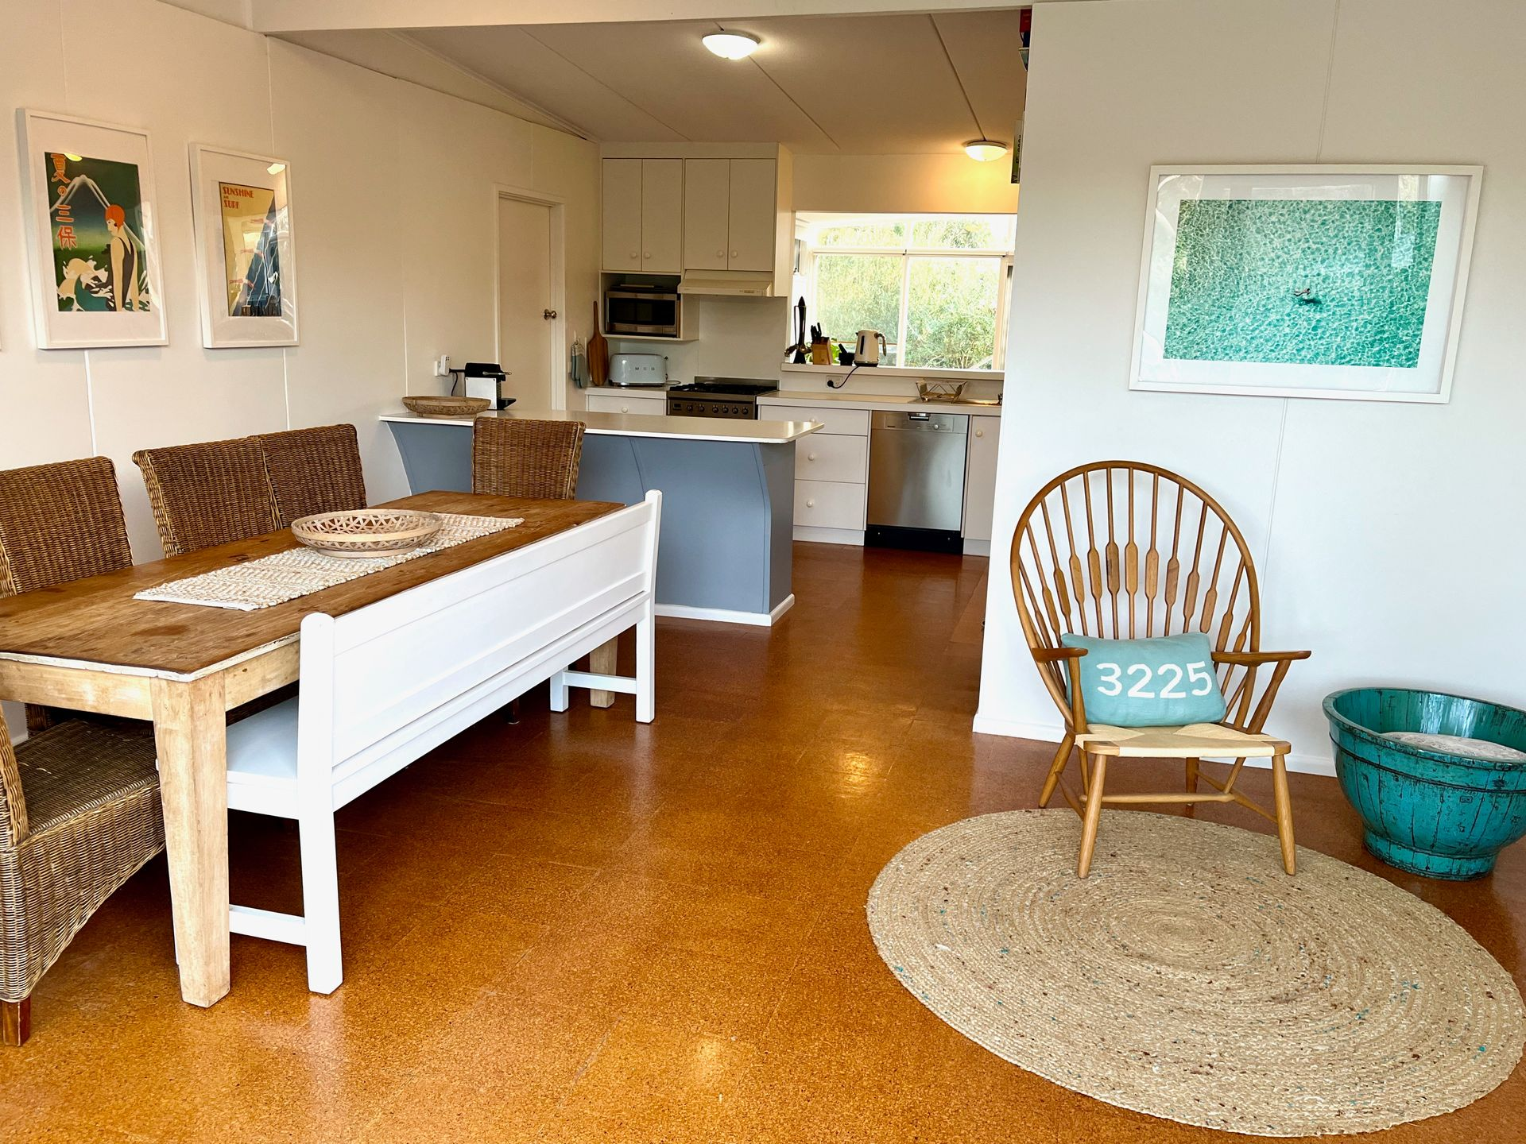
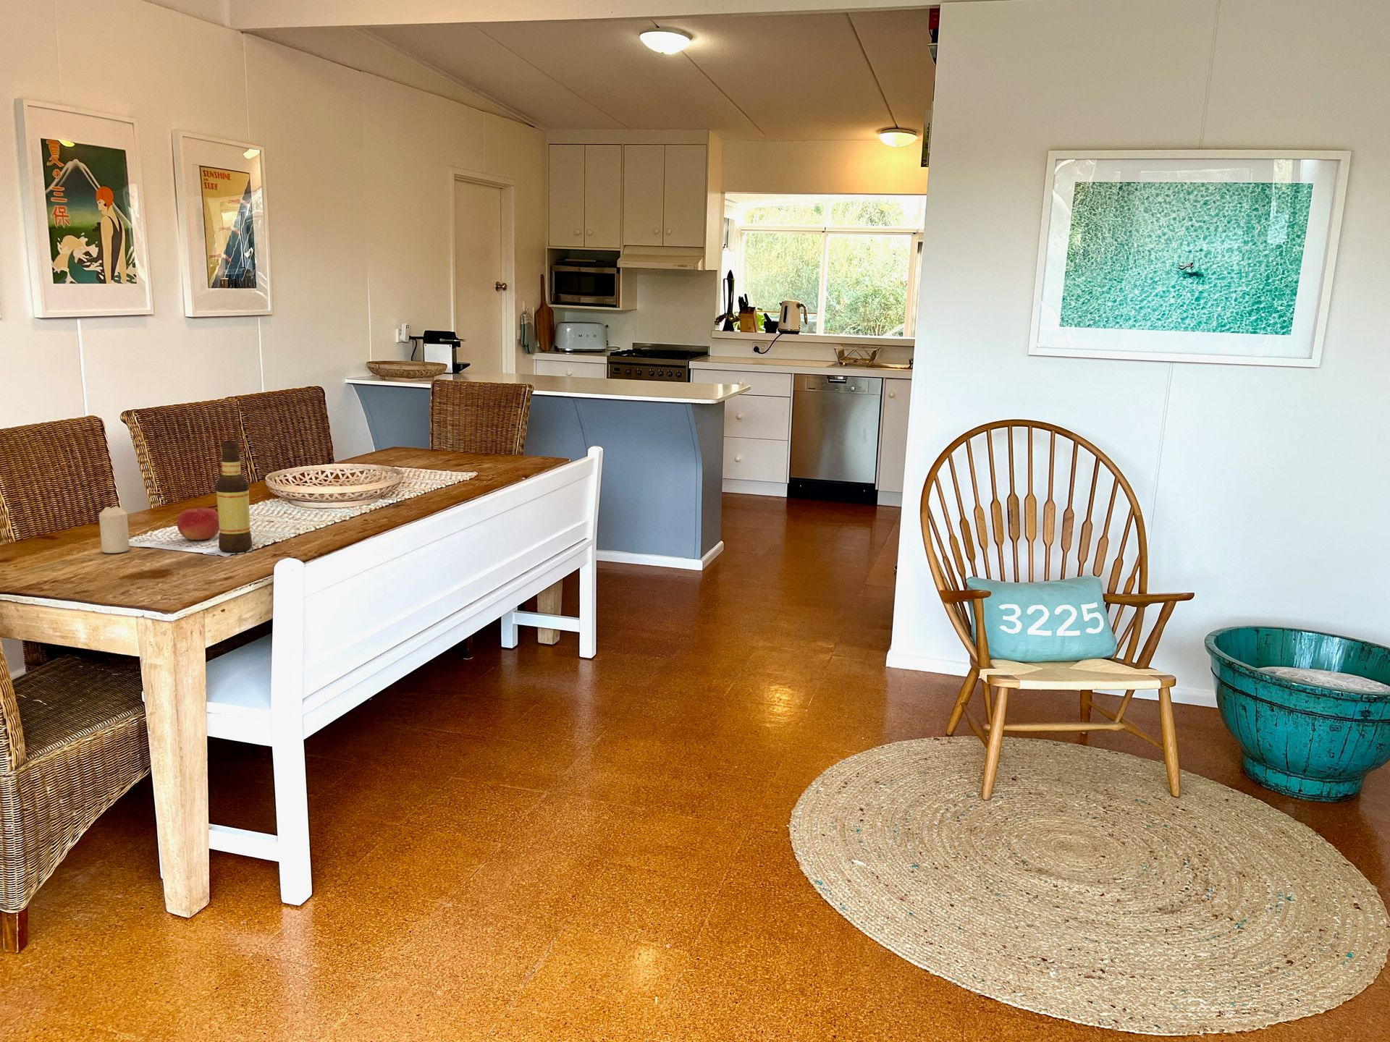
+ fruit (199, 522)
+ bottle (232, 496)
+ candle (114, 529)
